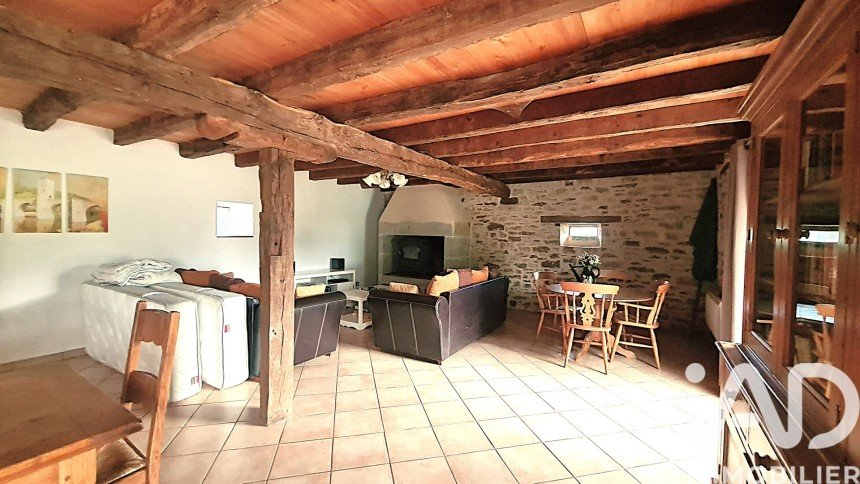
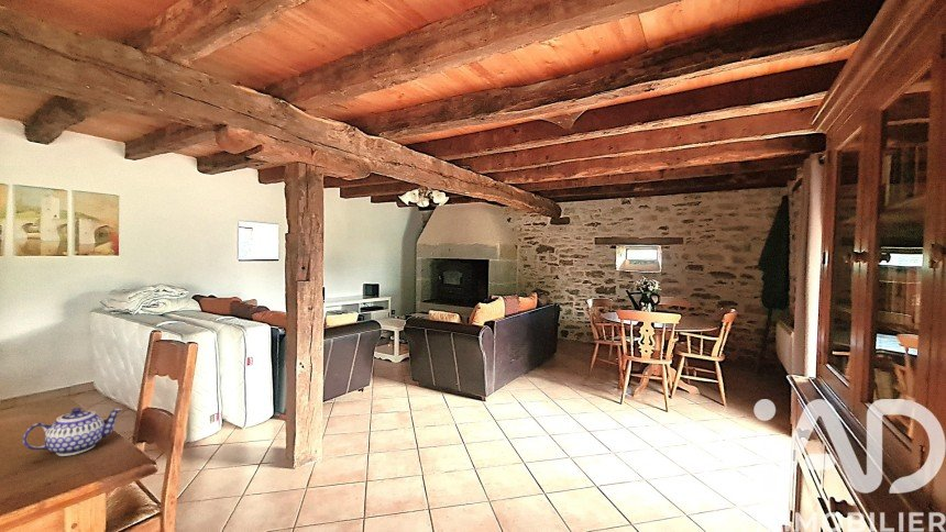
+ teapot (76, 428)
